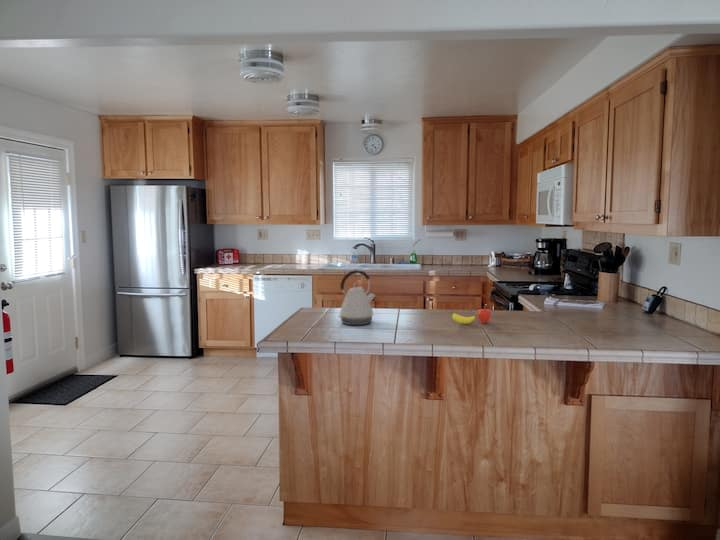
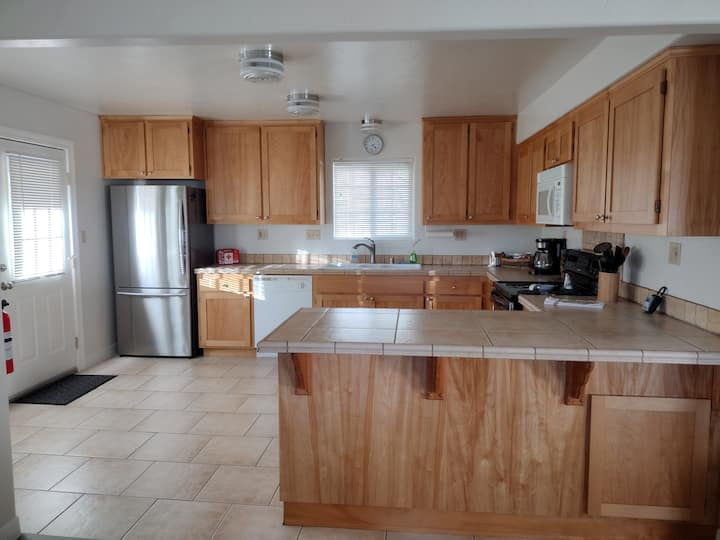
- fruit (472, 316)
- kettle (357, 296)
